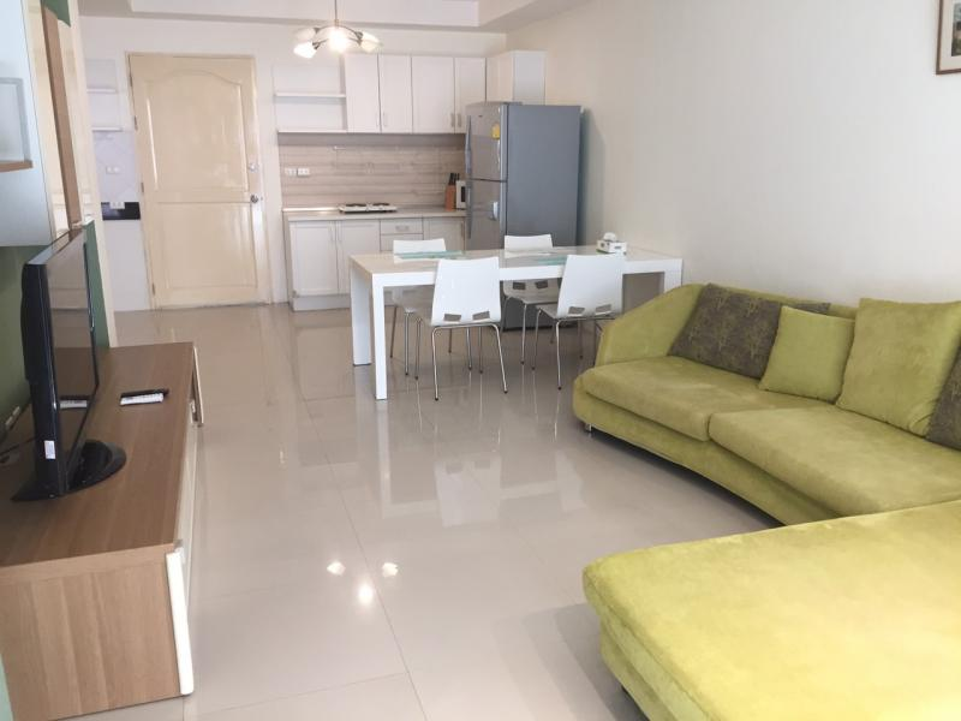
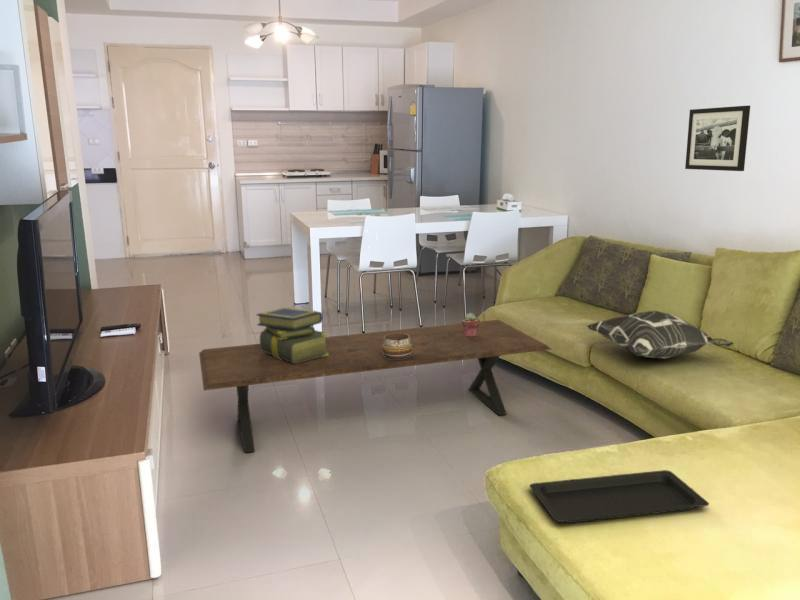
+ decorative bowl (397, 346)
+ picture frame (715, 139)
+ potted succulent (470, 323)
+ stack of books (290, 332)
+ decorative pillow (657, 334)
+ coffee table (372, 370)
+ serving tray (616, 497)
